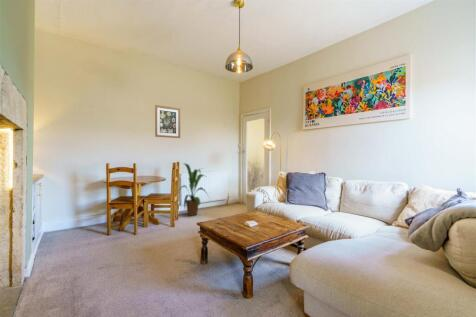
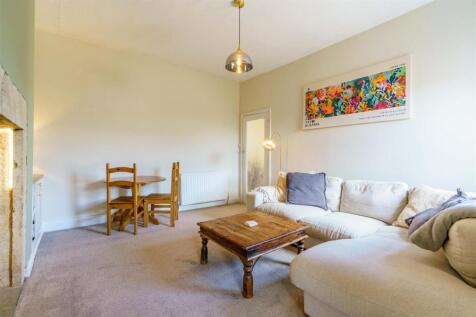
- house plant (197, 189)
- wall art (168, 122)
